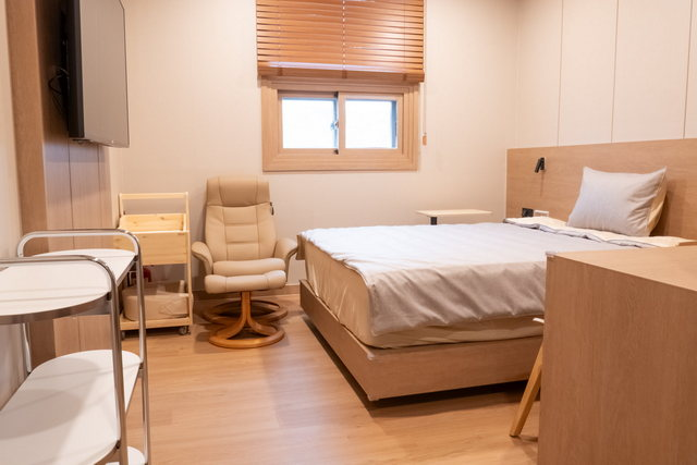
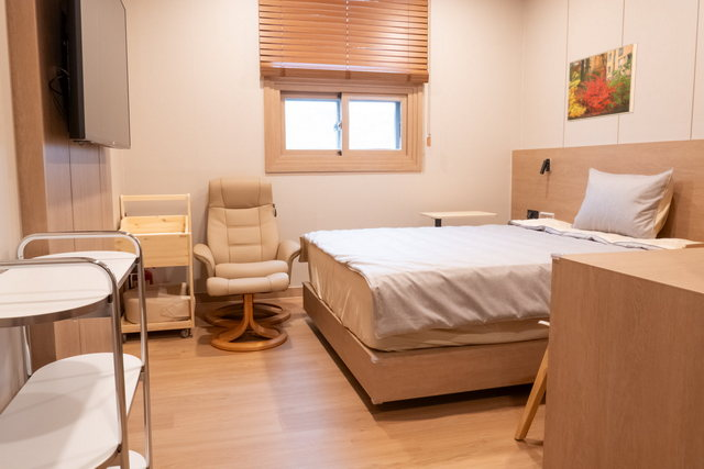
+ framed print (598, 86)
